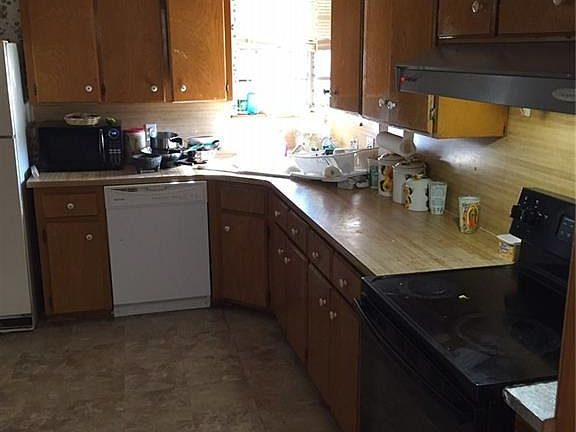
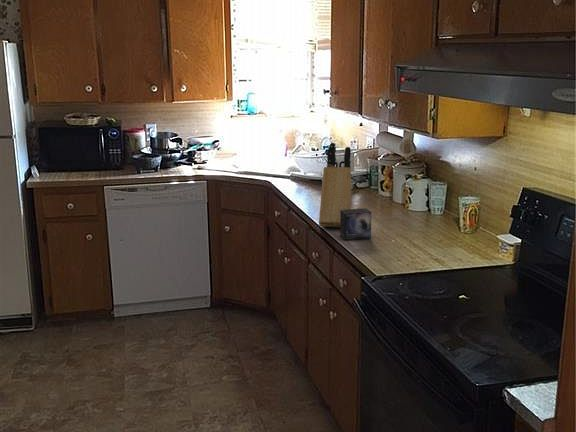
+ small box (355, 224)
+ knife block (336, 182)
